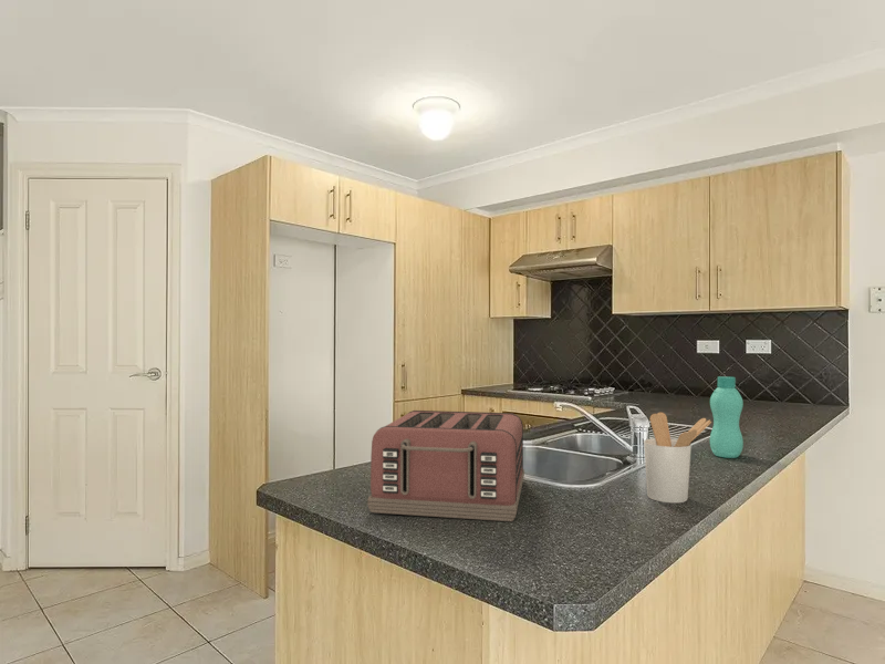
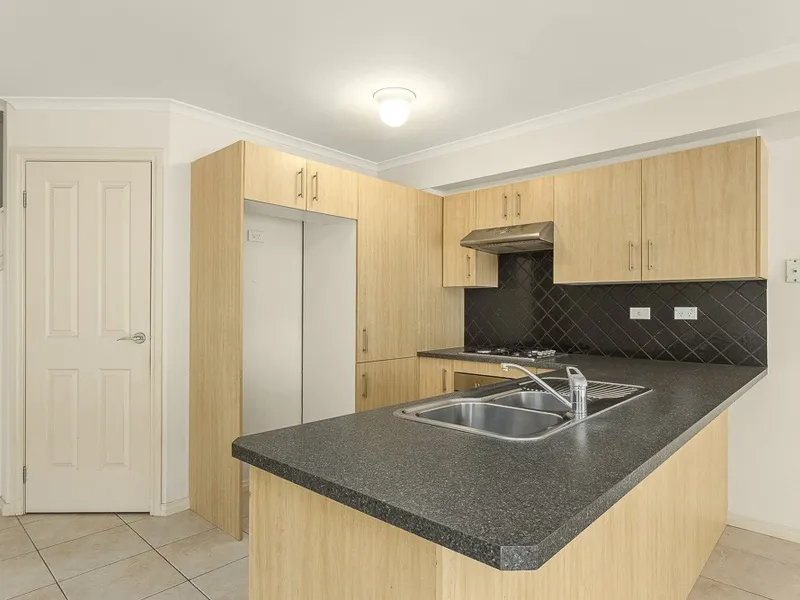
- toaster (451, 458)
- bottle (726, 416)
- utensil holder (678, 456)
